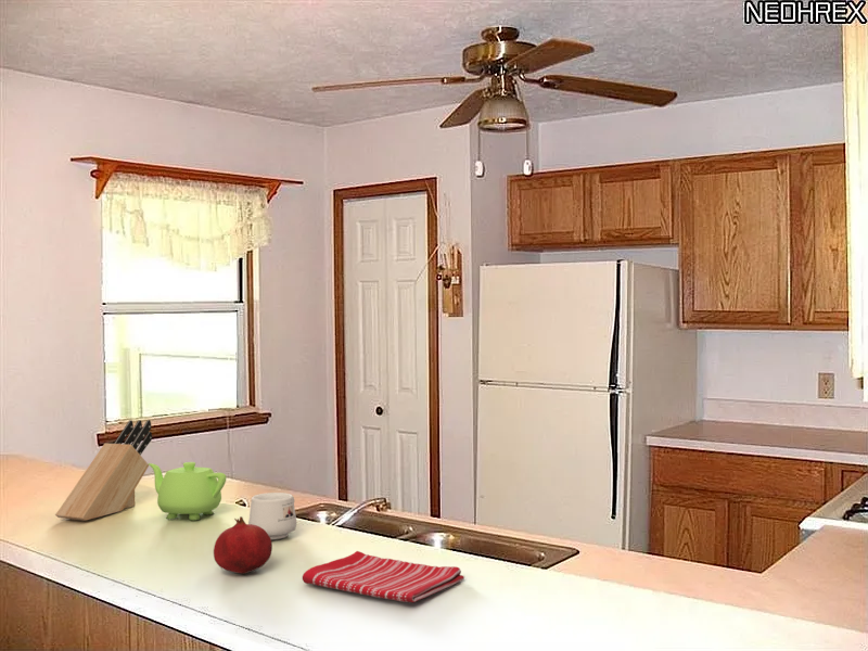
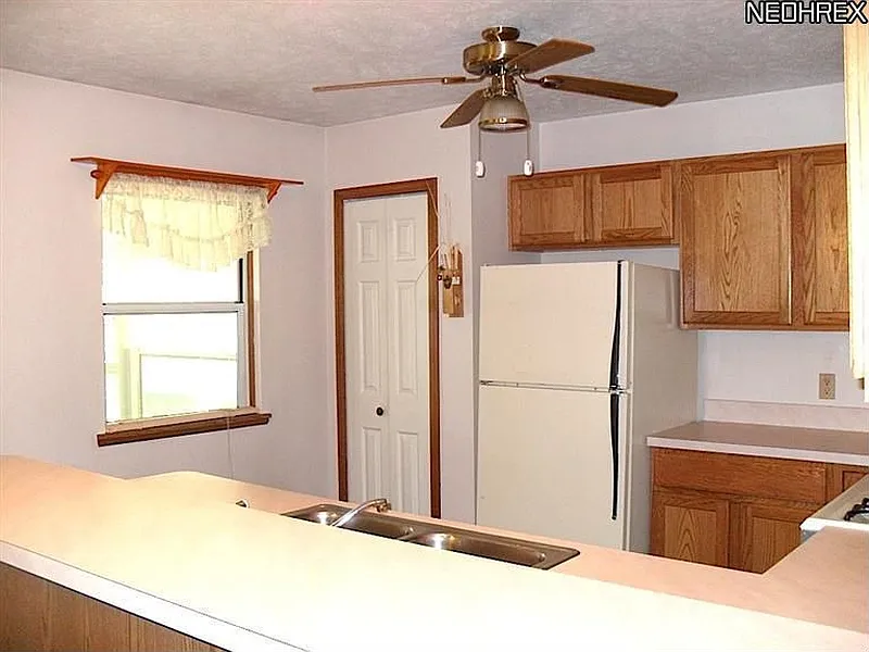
- knife block (108, 467)
- teapot (187, 488)
- fruit (243, 544)
- mug (276, 515)
- dish towel (382, 575)
